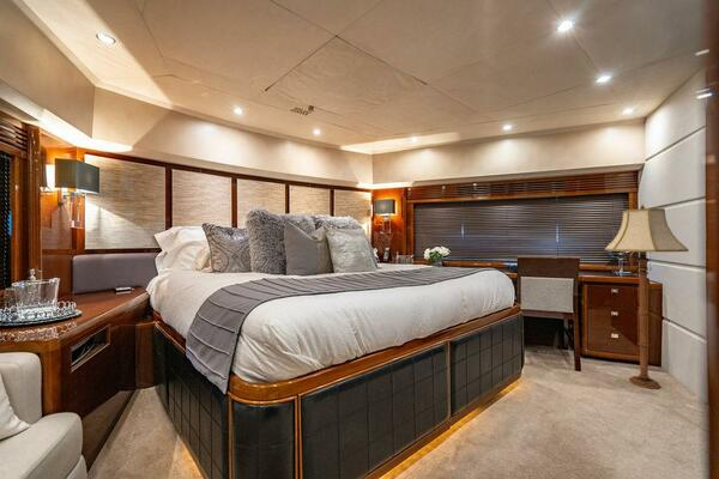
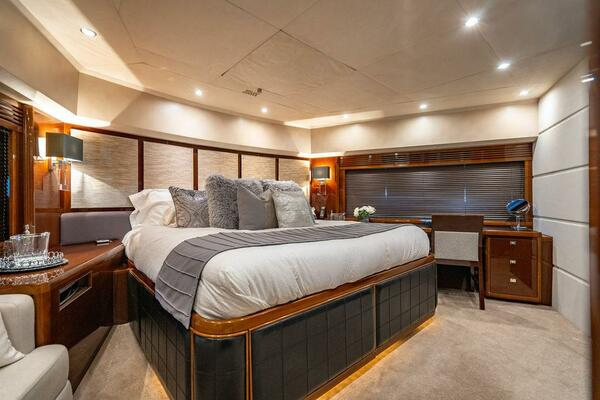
- floor lamp (644, 293)
